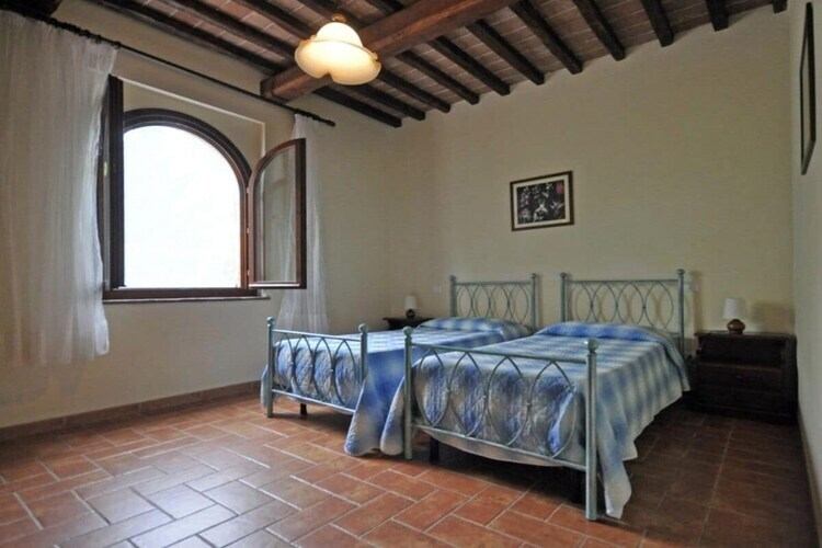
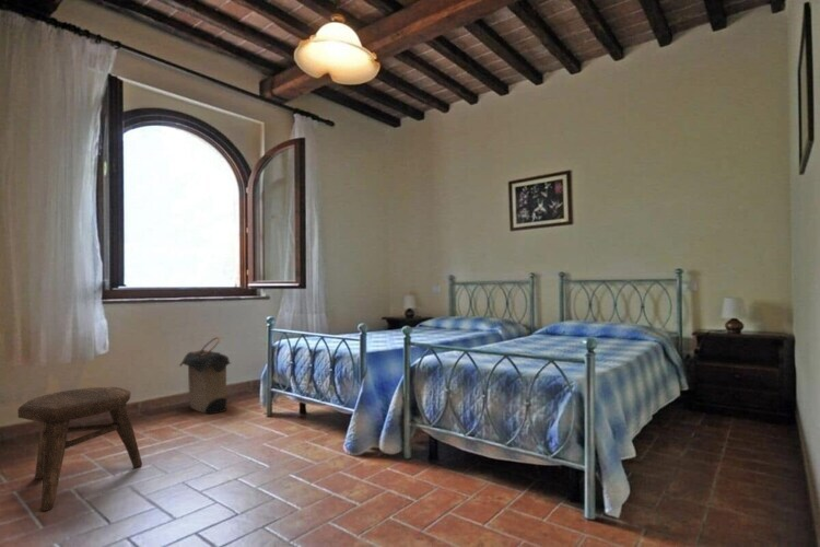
+ stool (74, 439)
+ laundry hamper (204, 372)
